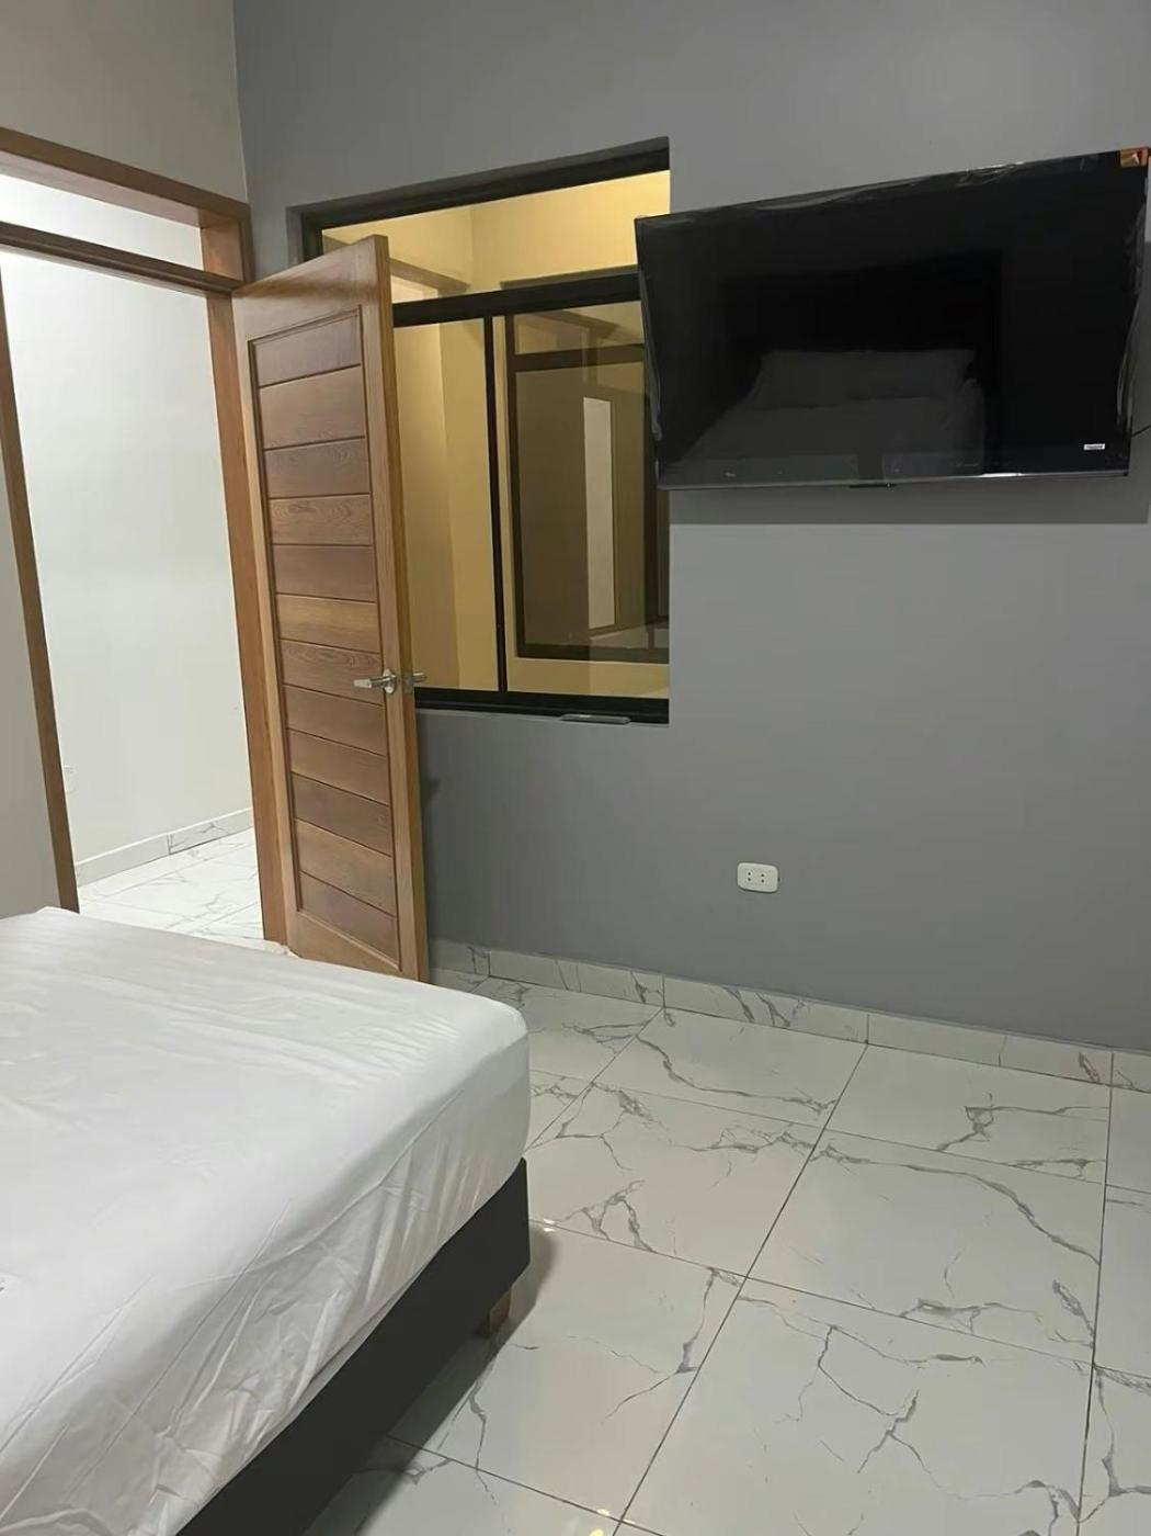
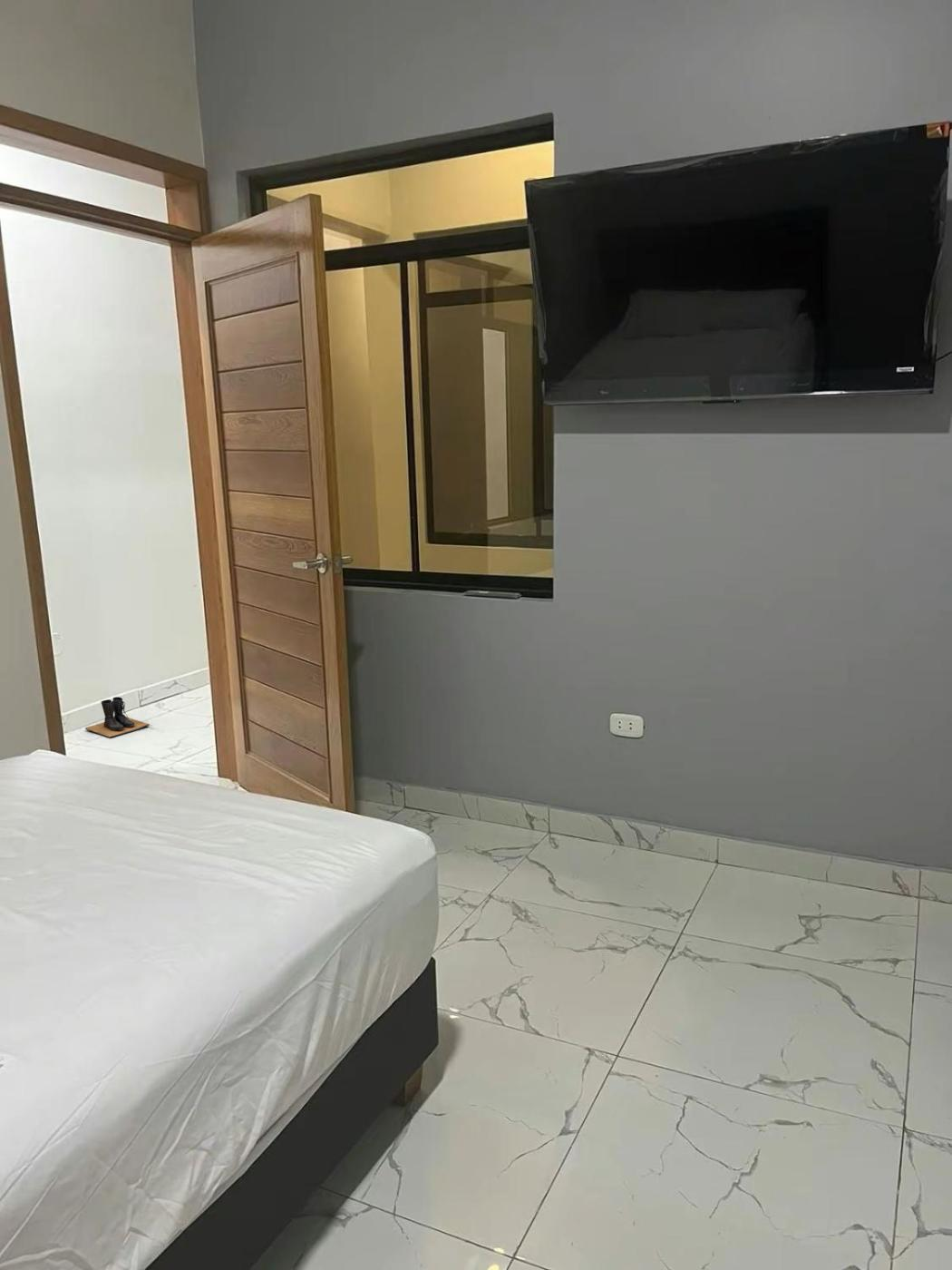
+ boots (116, 714)
